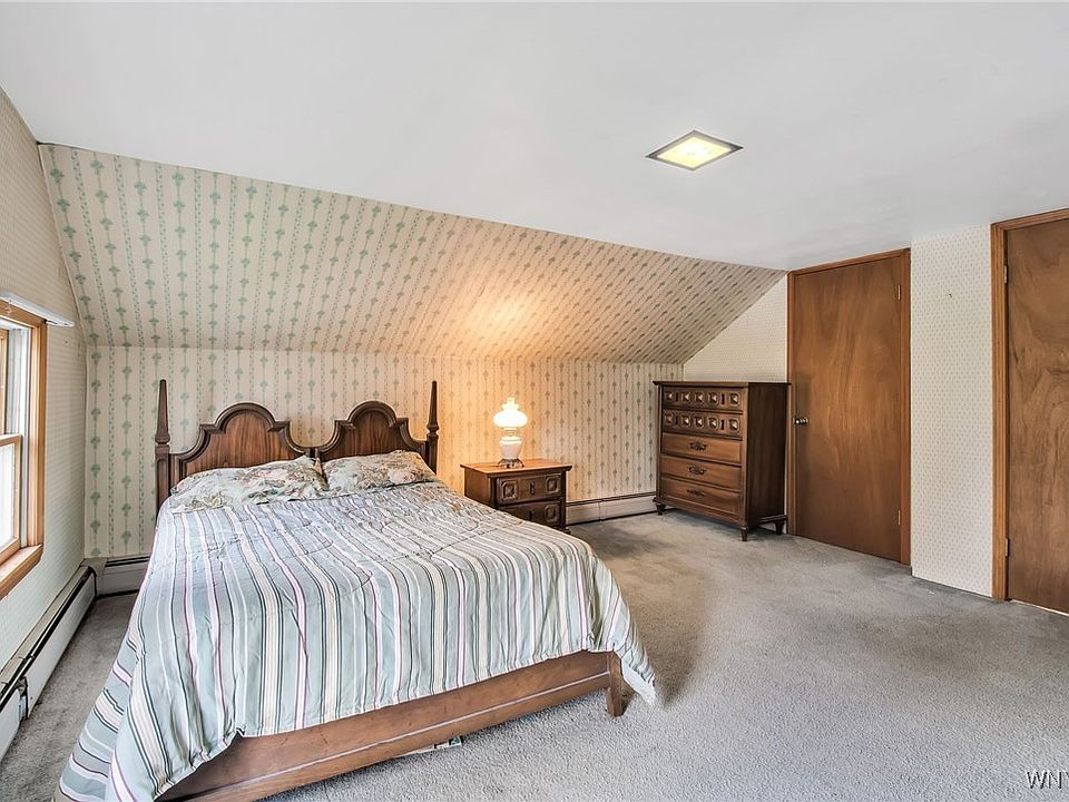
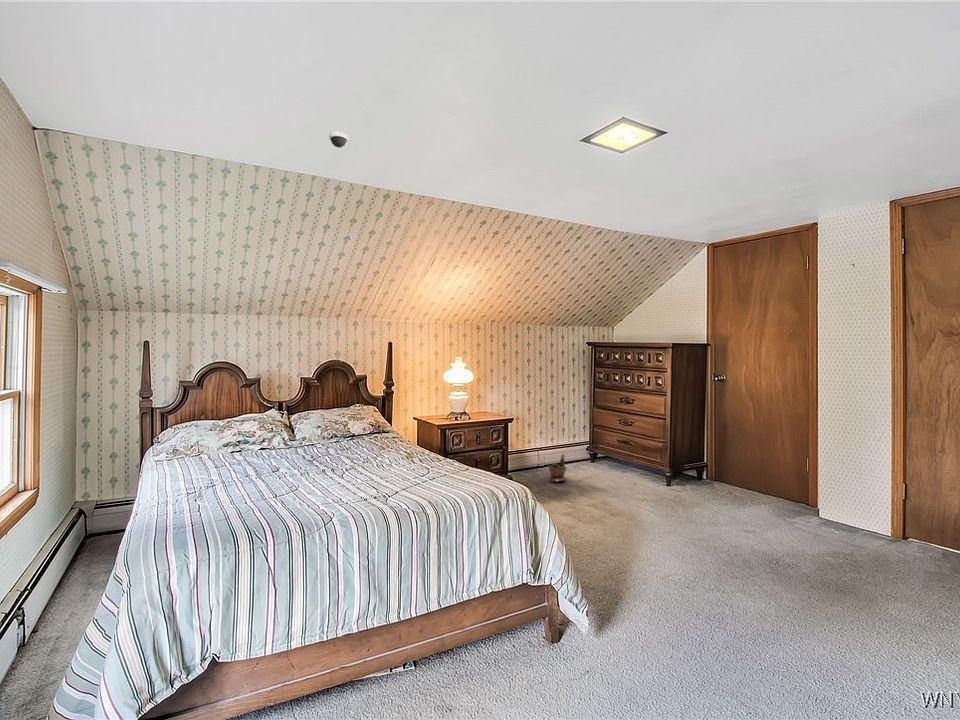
+ dome security camera (338, 141)
+ potted plant (557, 467)
